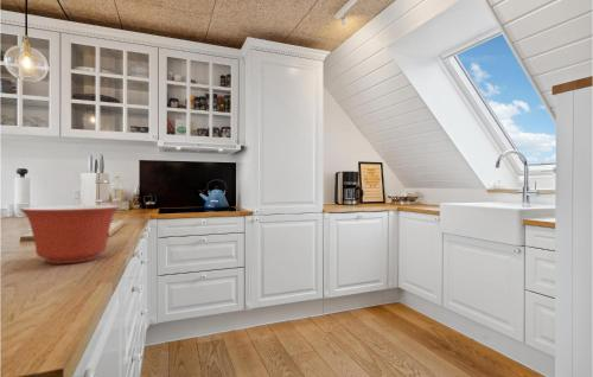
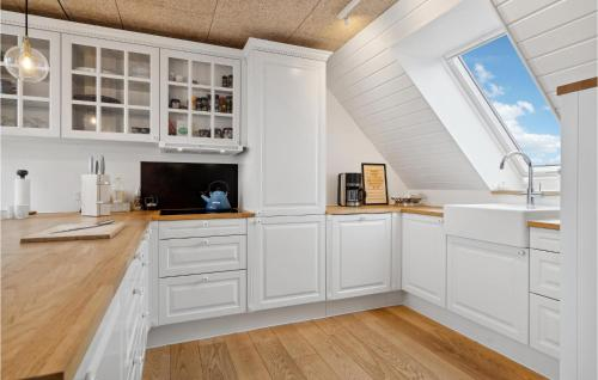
- mixing bowl (72, 232)
